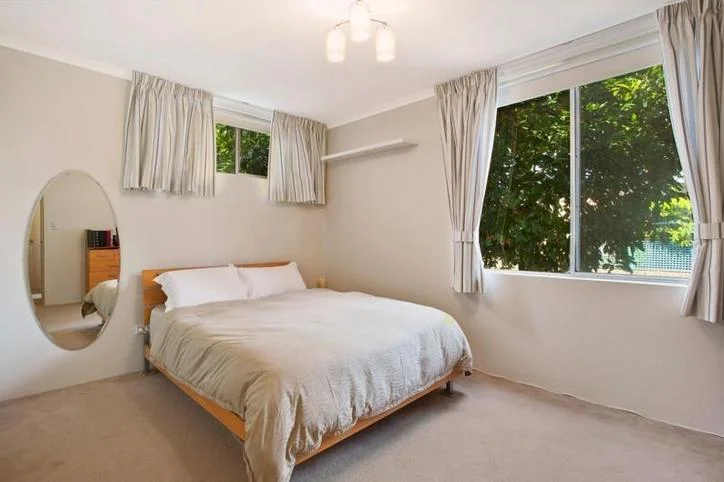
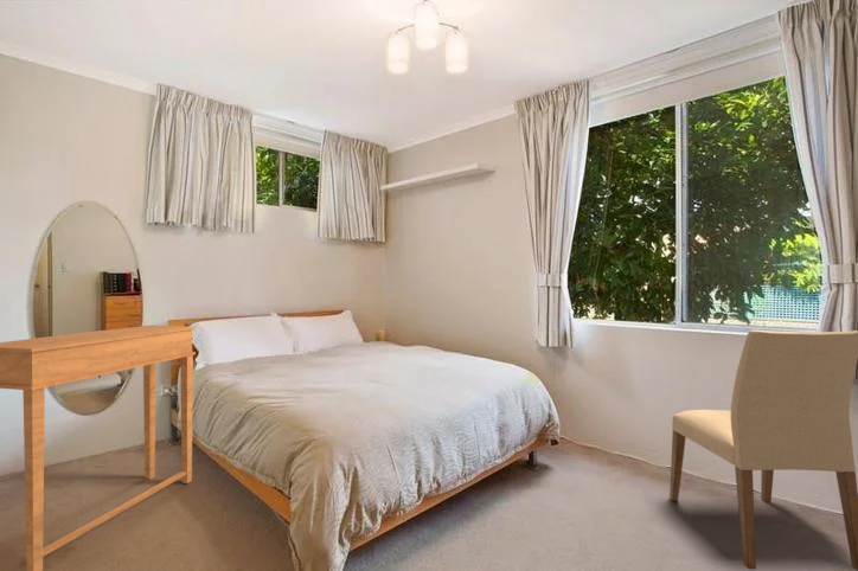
+ chair (760, 428)
+ side table (145, 424)
